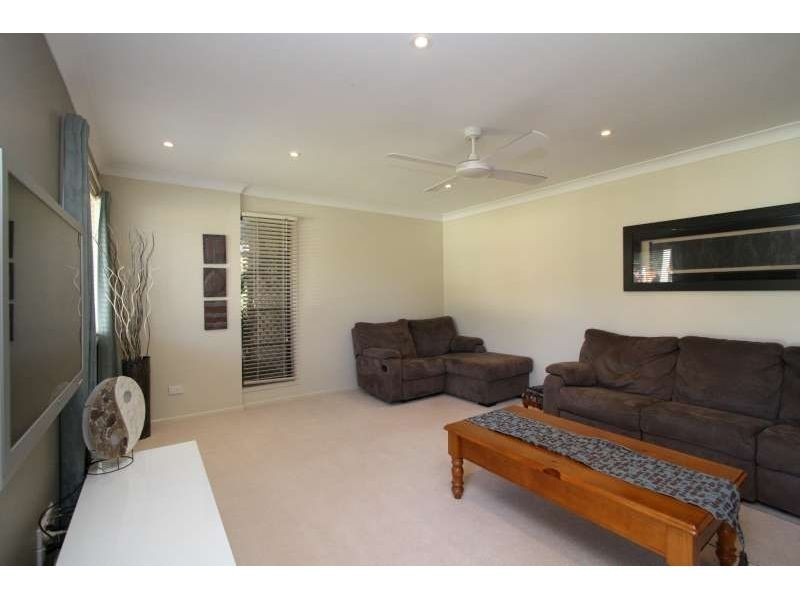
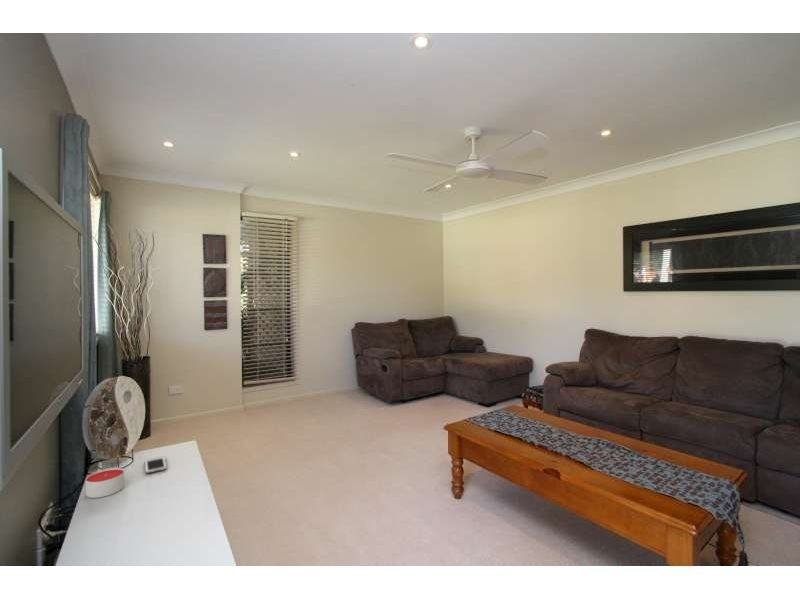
+ cell phone (155, 464)
+ candle (105, 481)
